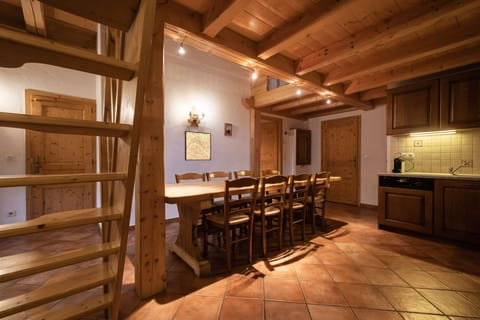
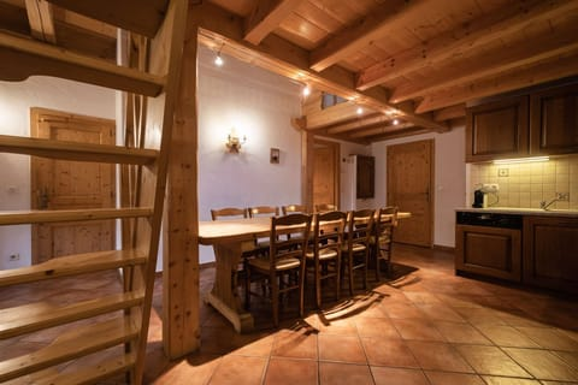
- wall art (198, 146)
